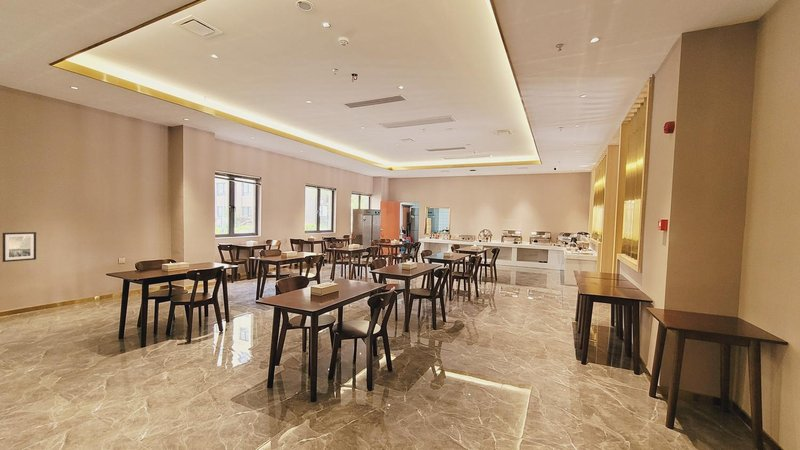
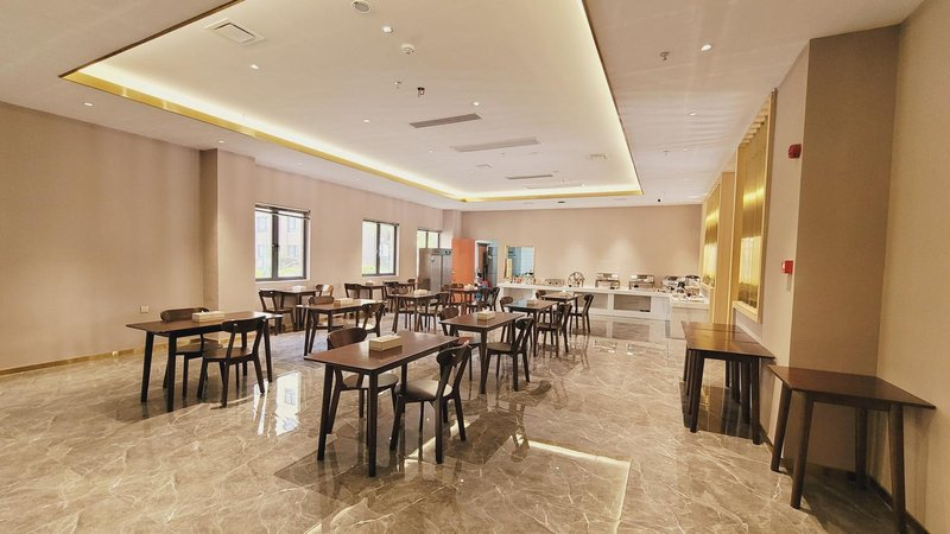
- wall art (19, 246)
